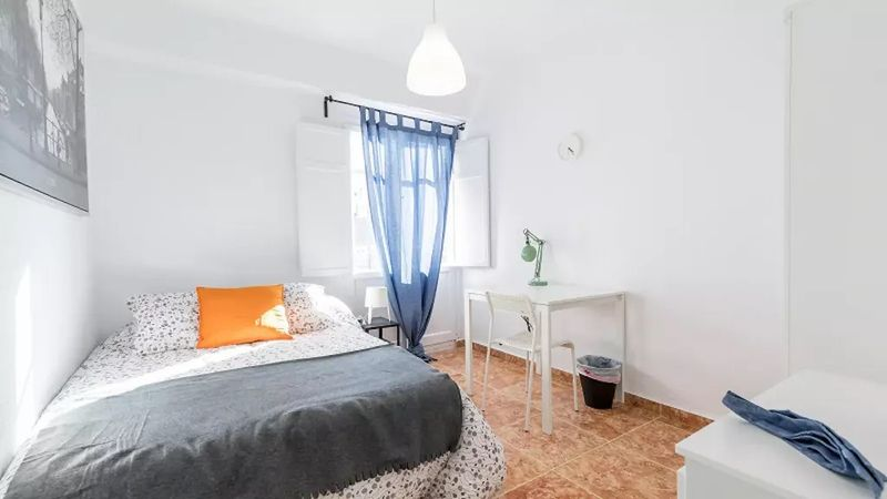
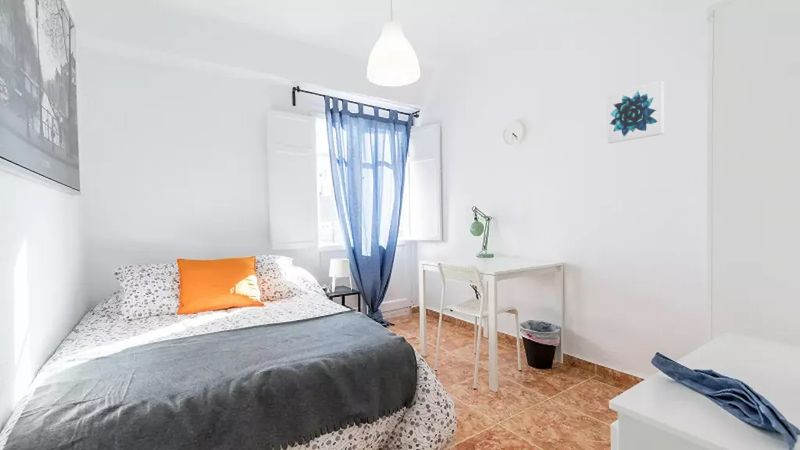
+ wall art (634, 113)
